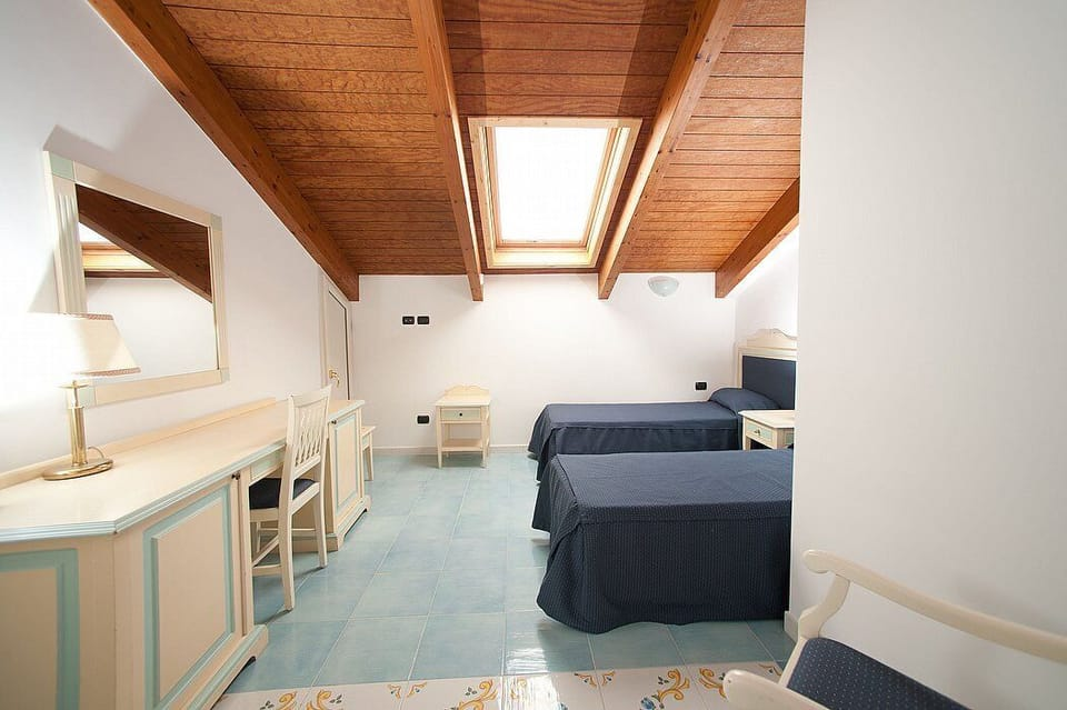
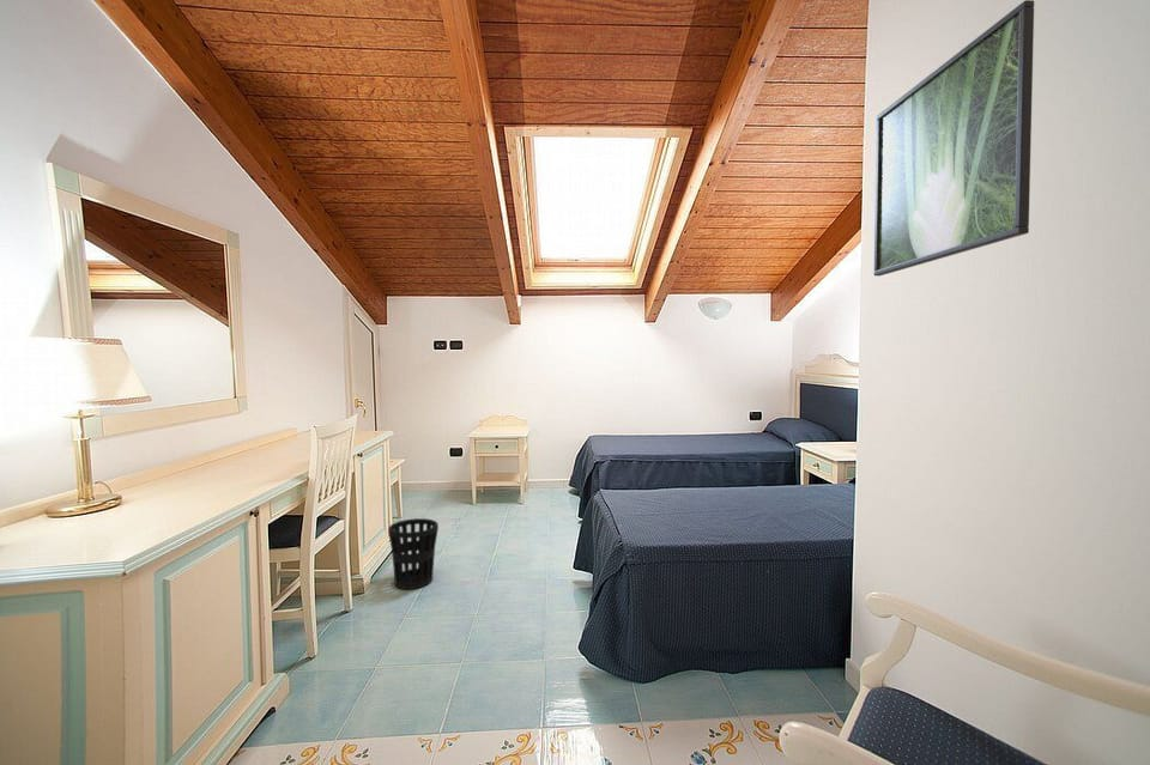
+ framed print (938, 164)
+ wastebasket (413, 553)
